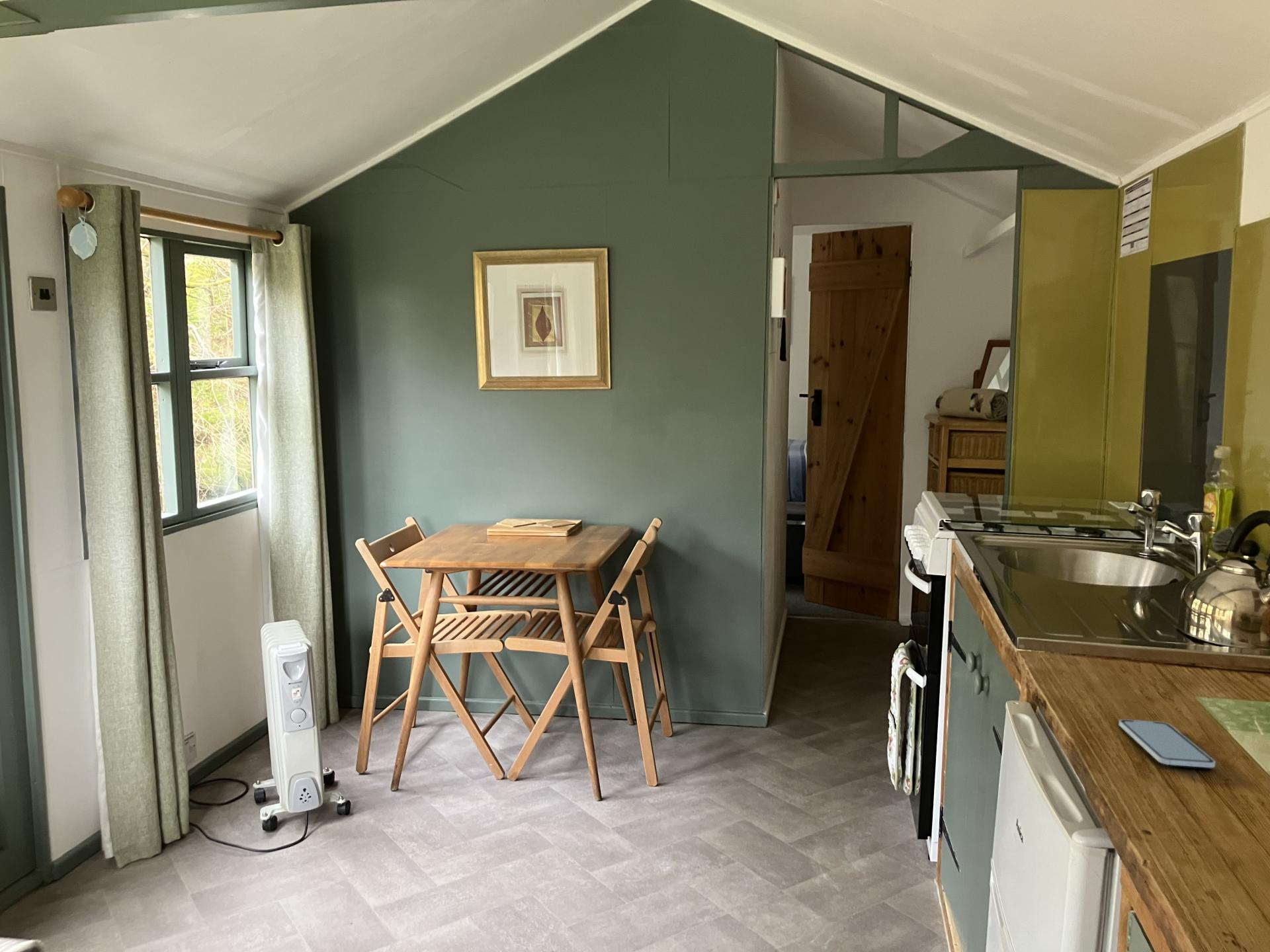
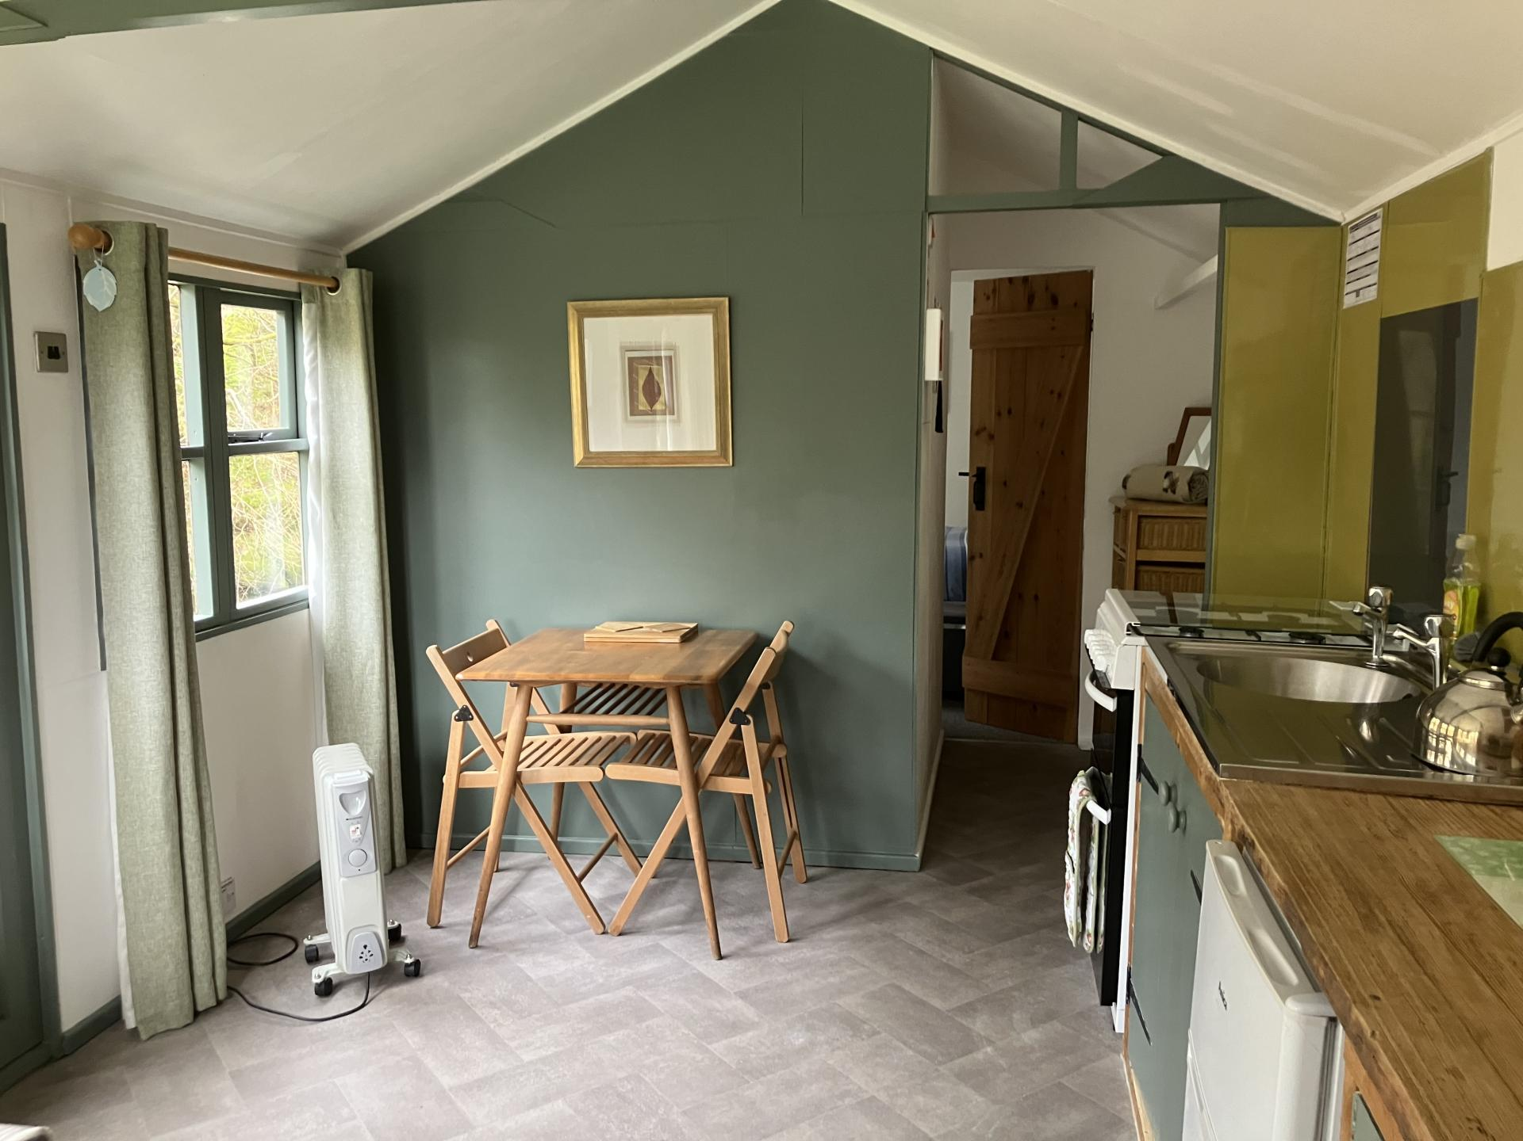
- smartphone (1164, 742)
